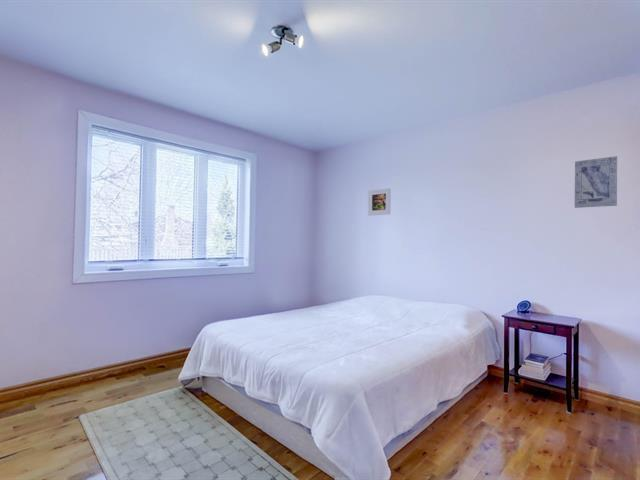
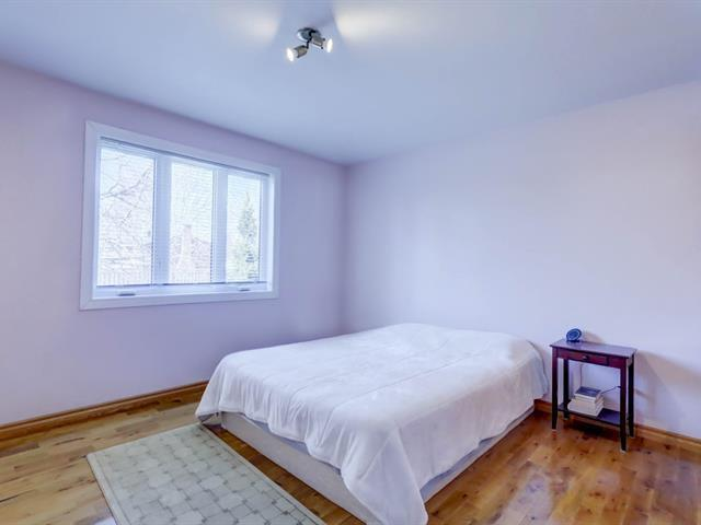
- wall art (595, 182)
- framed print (379, 202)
